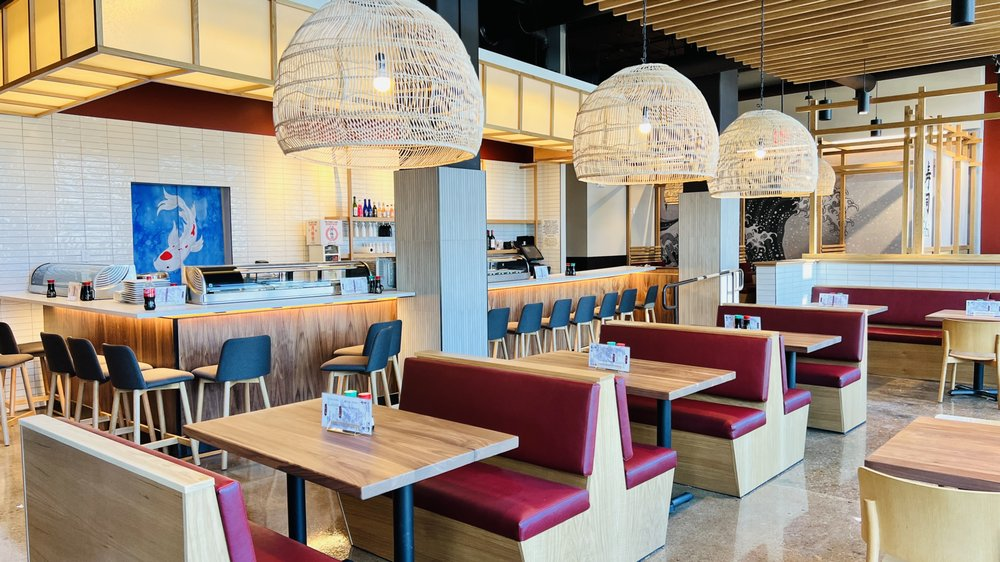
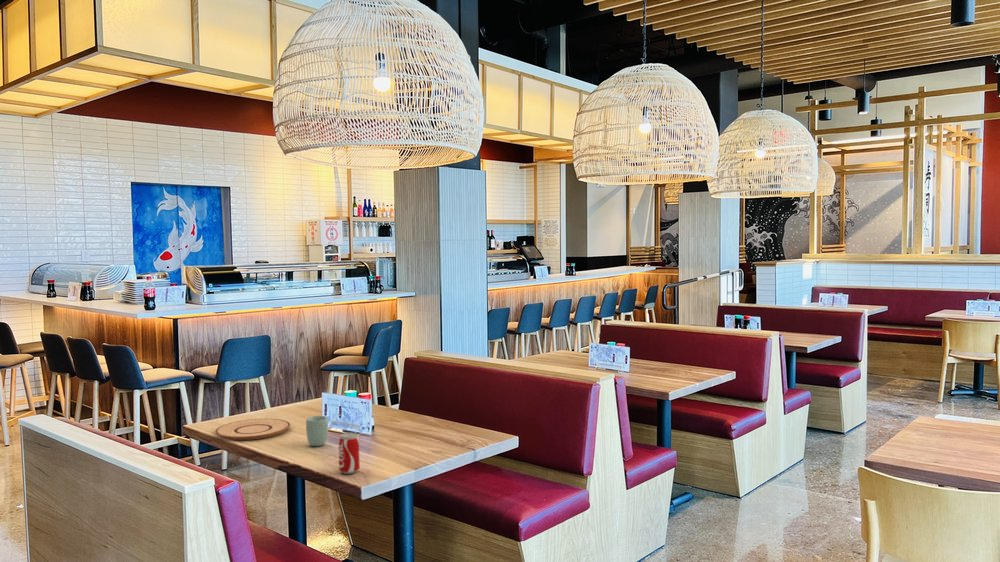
+ plate (253, 429)
+ beverage can (349, 453)
+ cup (317, 431)
